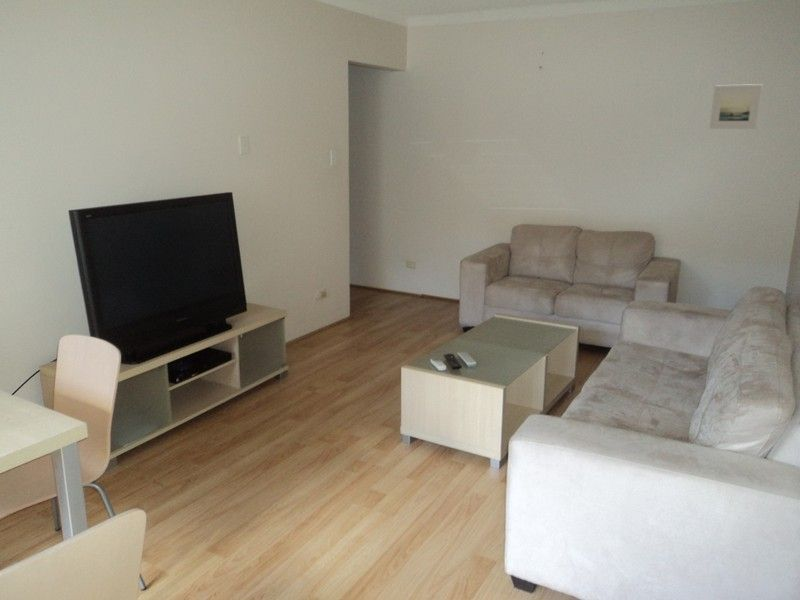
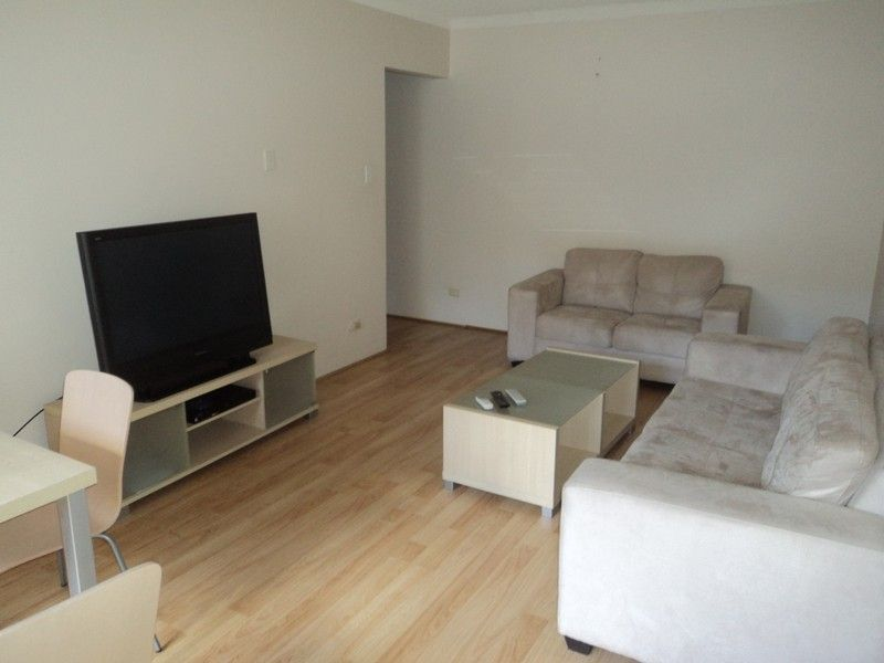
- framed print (735, 107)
